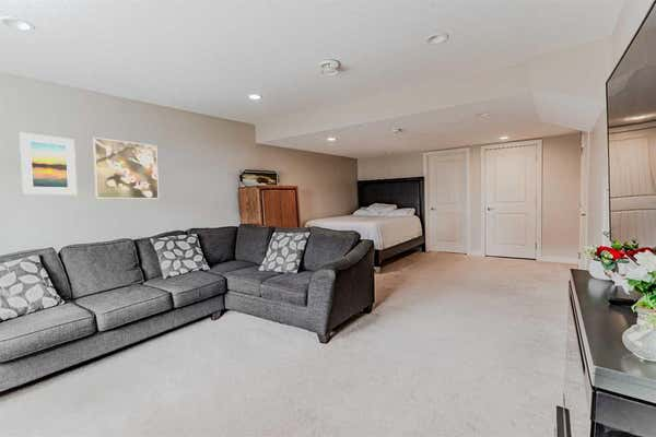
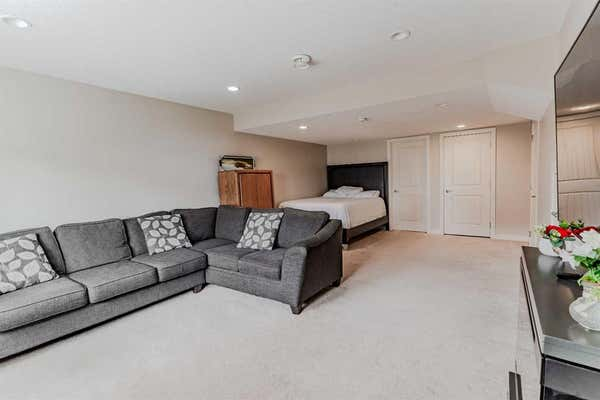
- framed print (49, 165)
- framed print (128, 169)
